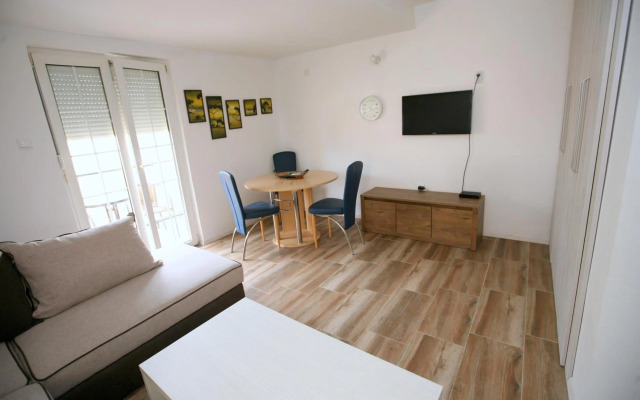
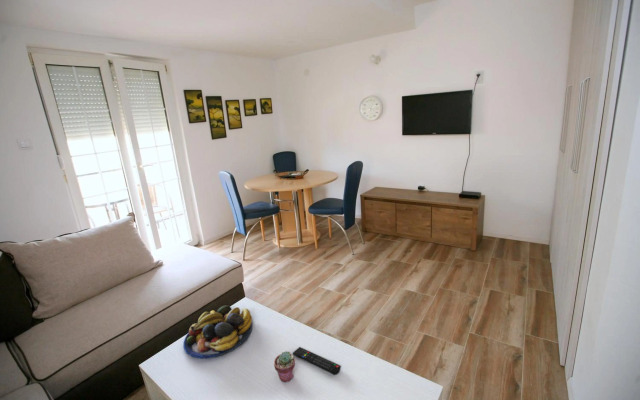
+ remote control (316, 360)
+ fruit bowl (216, 323)
+ potted succulent (285, 365)
